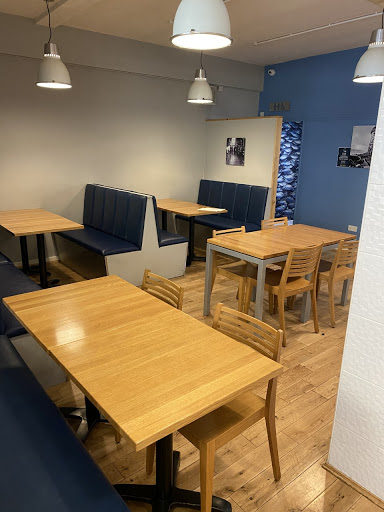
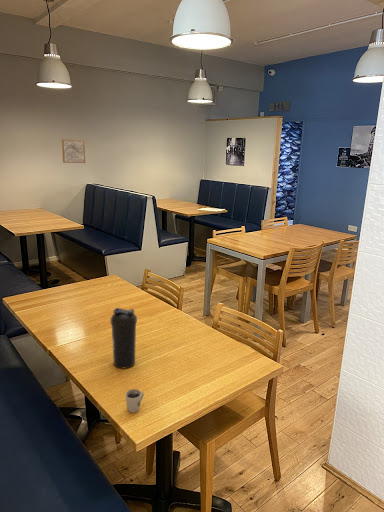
+ water bottle (124, 336)
+ wall art (73, 151)
+ cup (135, 394)
